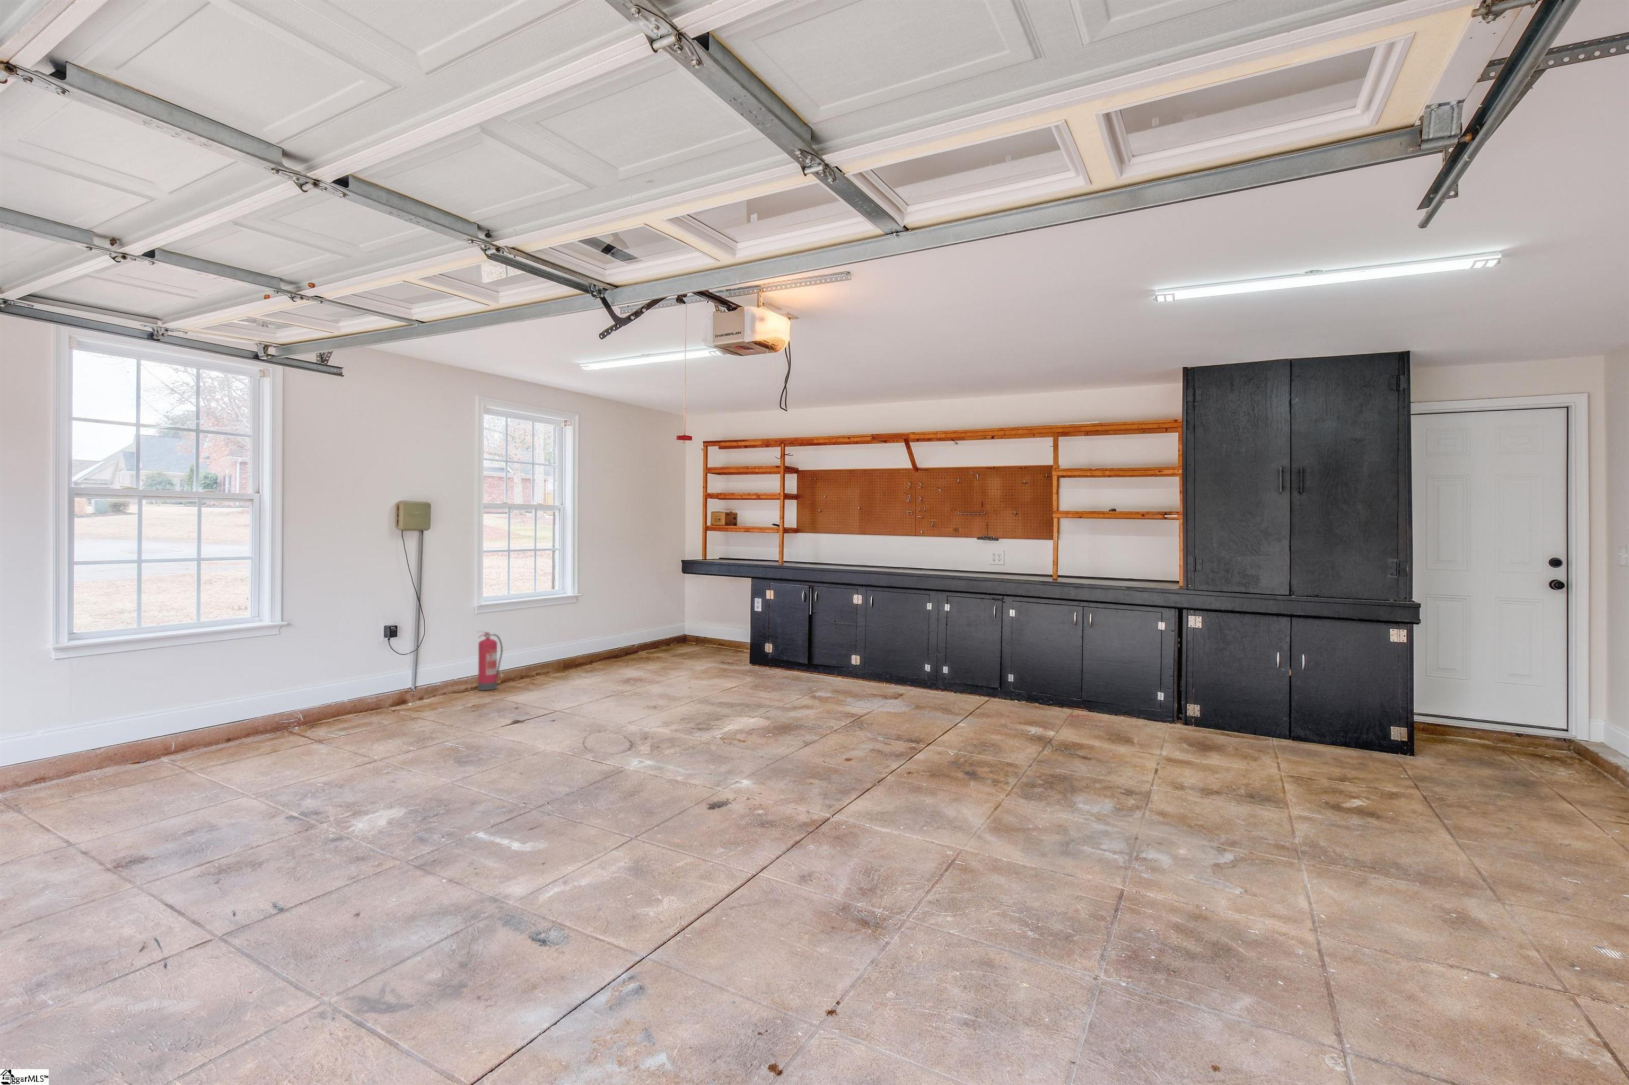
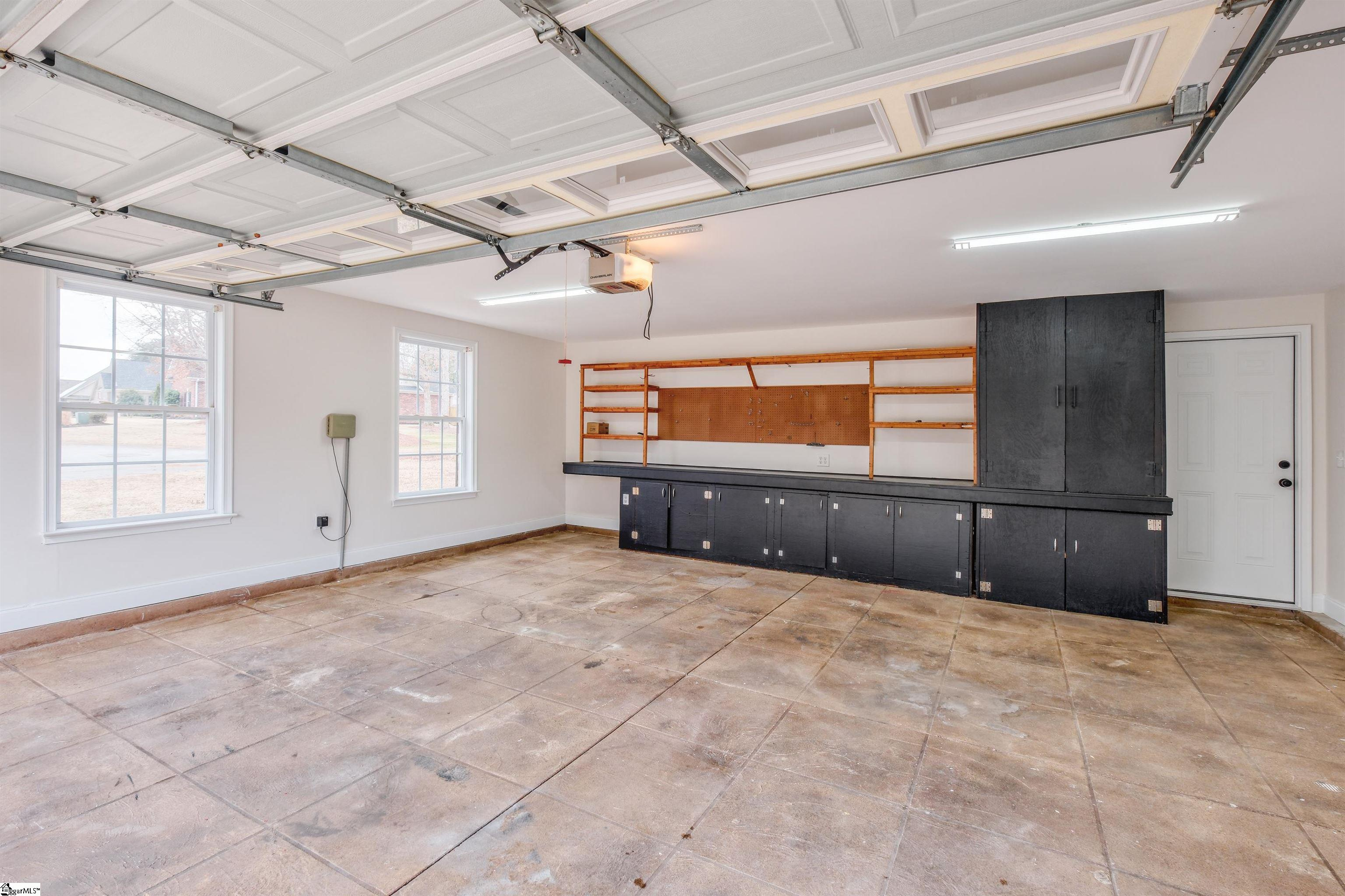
- fire extinguisher (491, 659)
